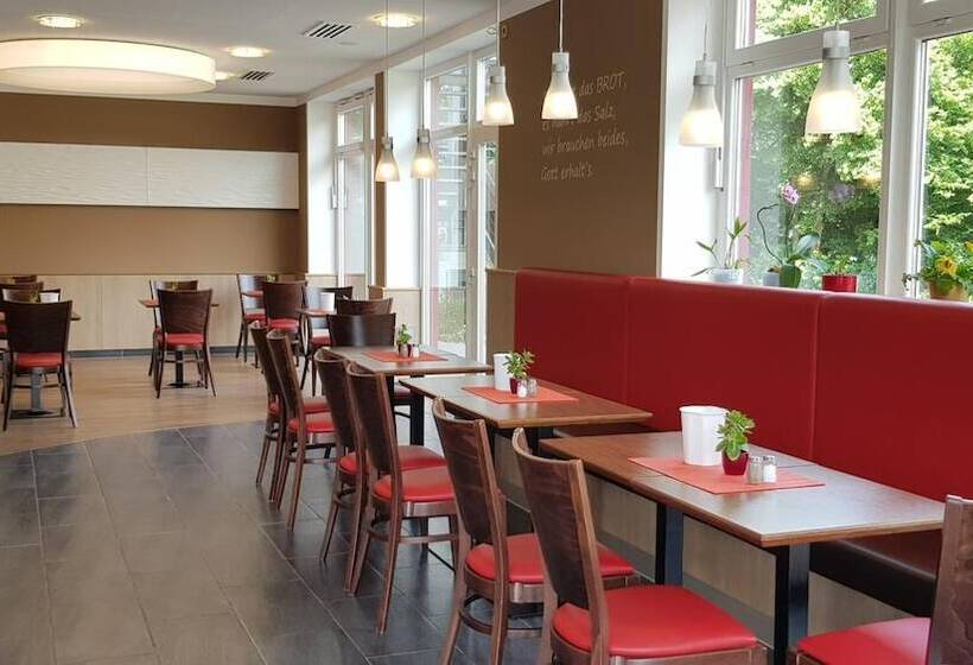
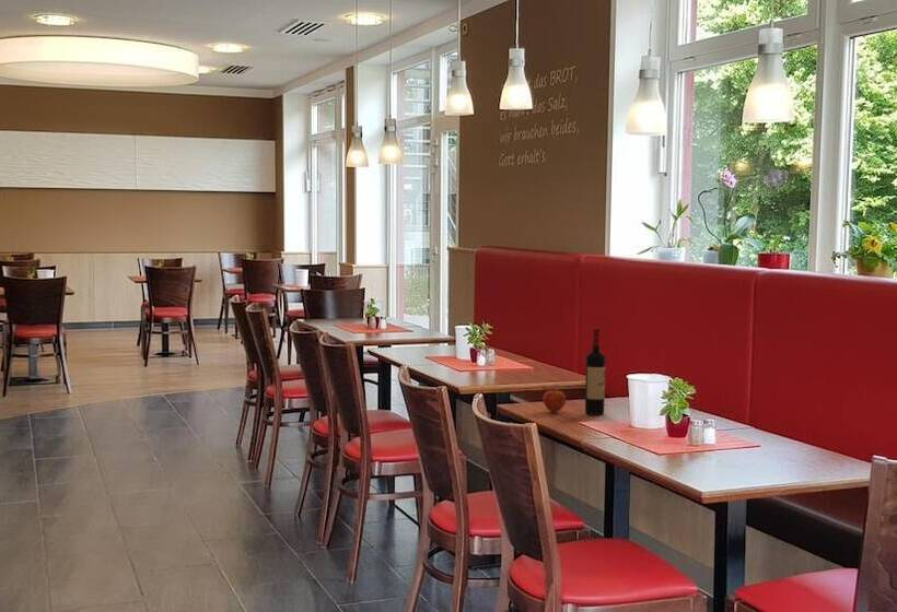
+ wine bottle (595, 370)
+ apple (554, 400)
